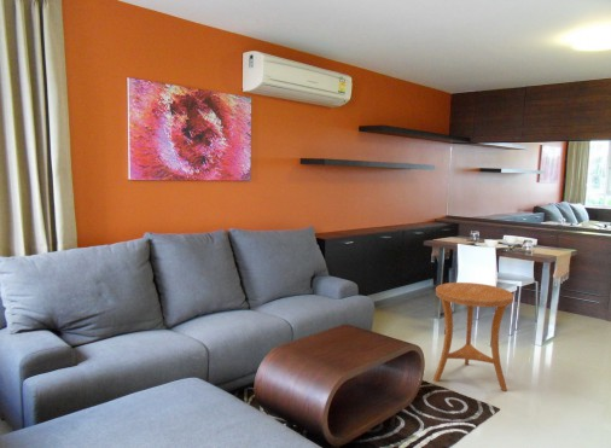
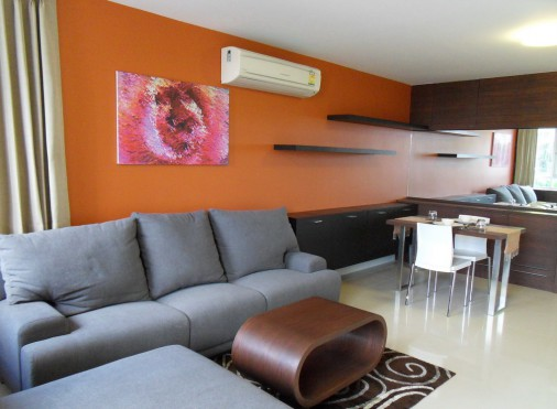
- side table (470, 333)
